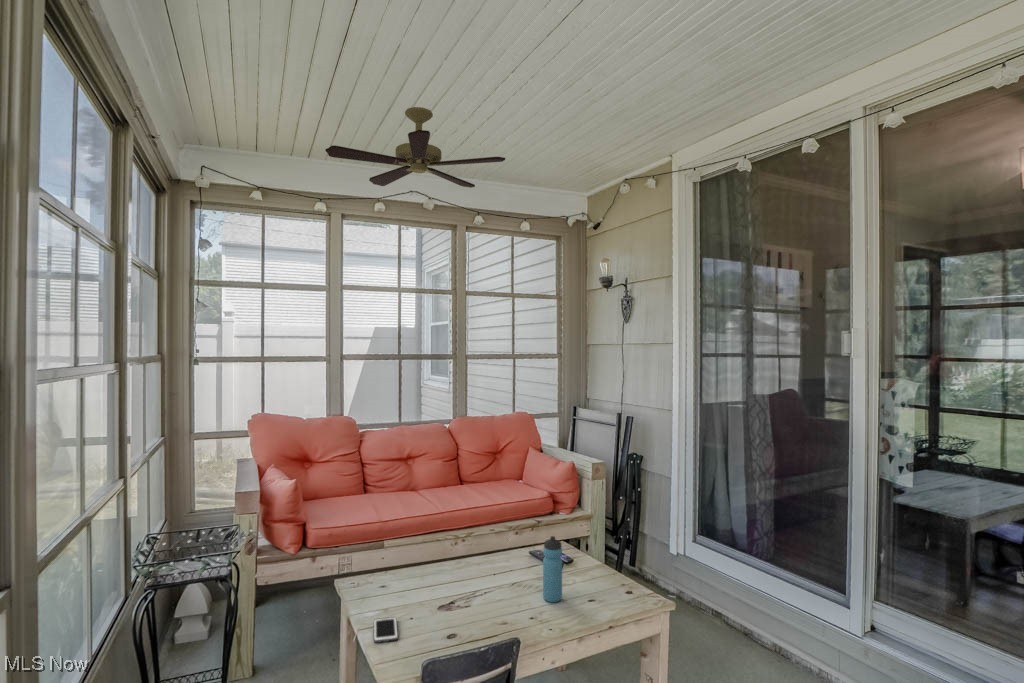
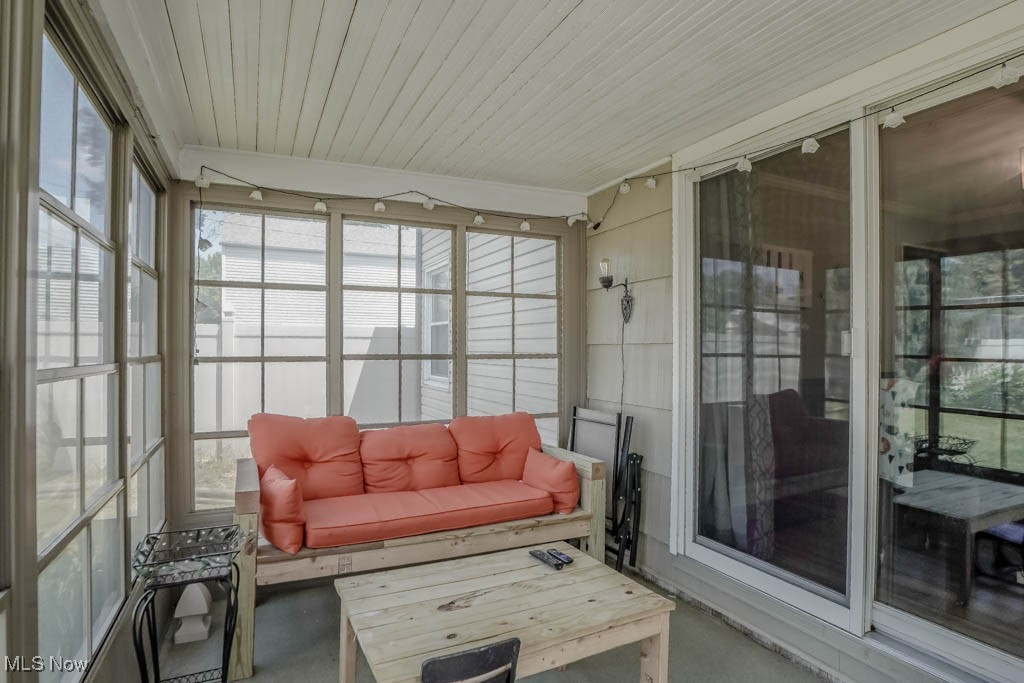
- water bottle (552, 567)
- cell phone (385, 629)
- ceiling fan (417, 139)
